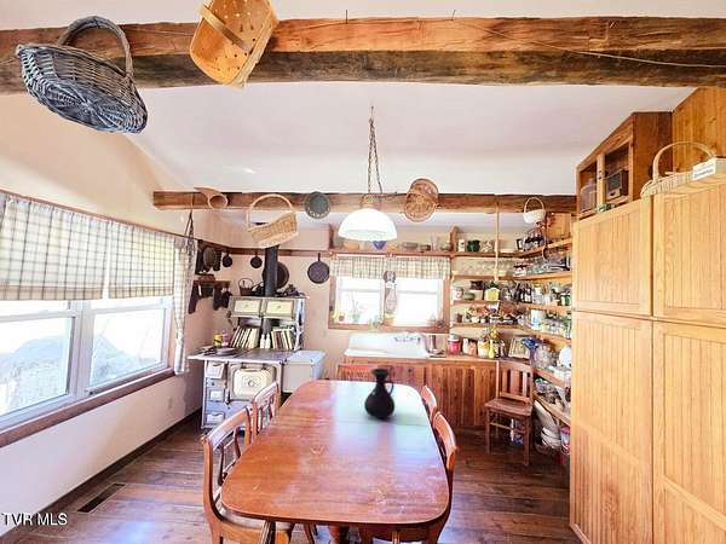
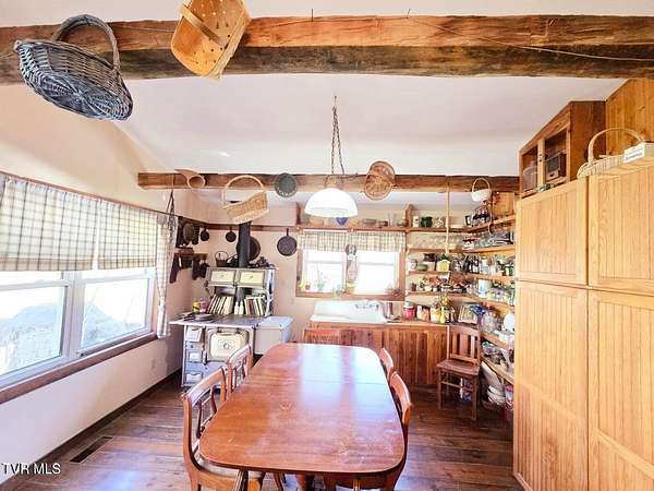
- vase (380, 393)
